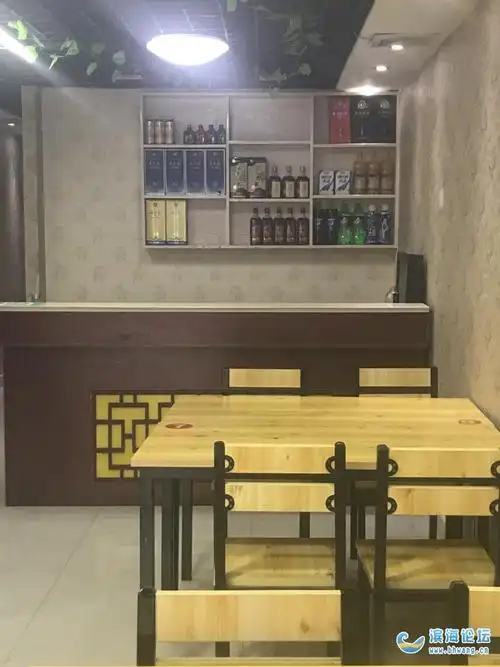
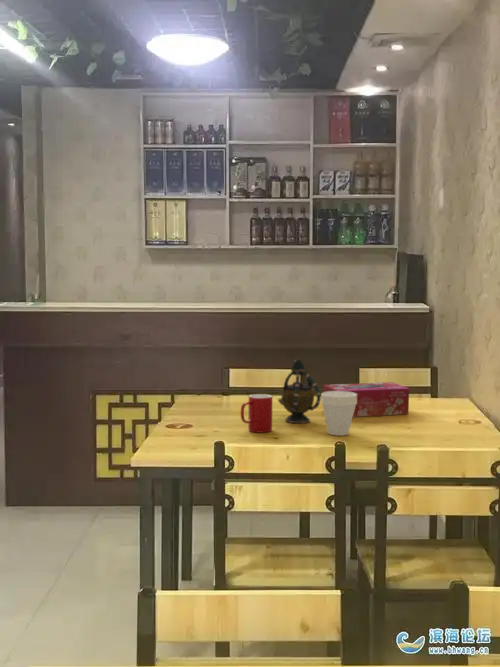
+ cup (255, 413)
+ teapot (293, 387)
+ tissue box (365, 399)
+ cup (338, 413)
